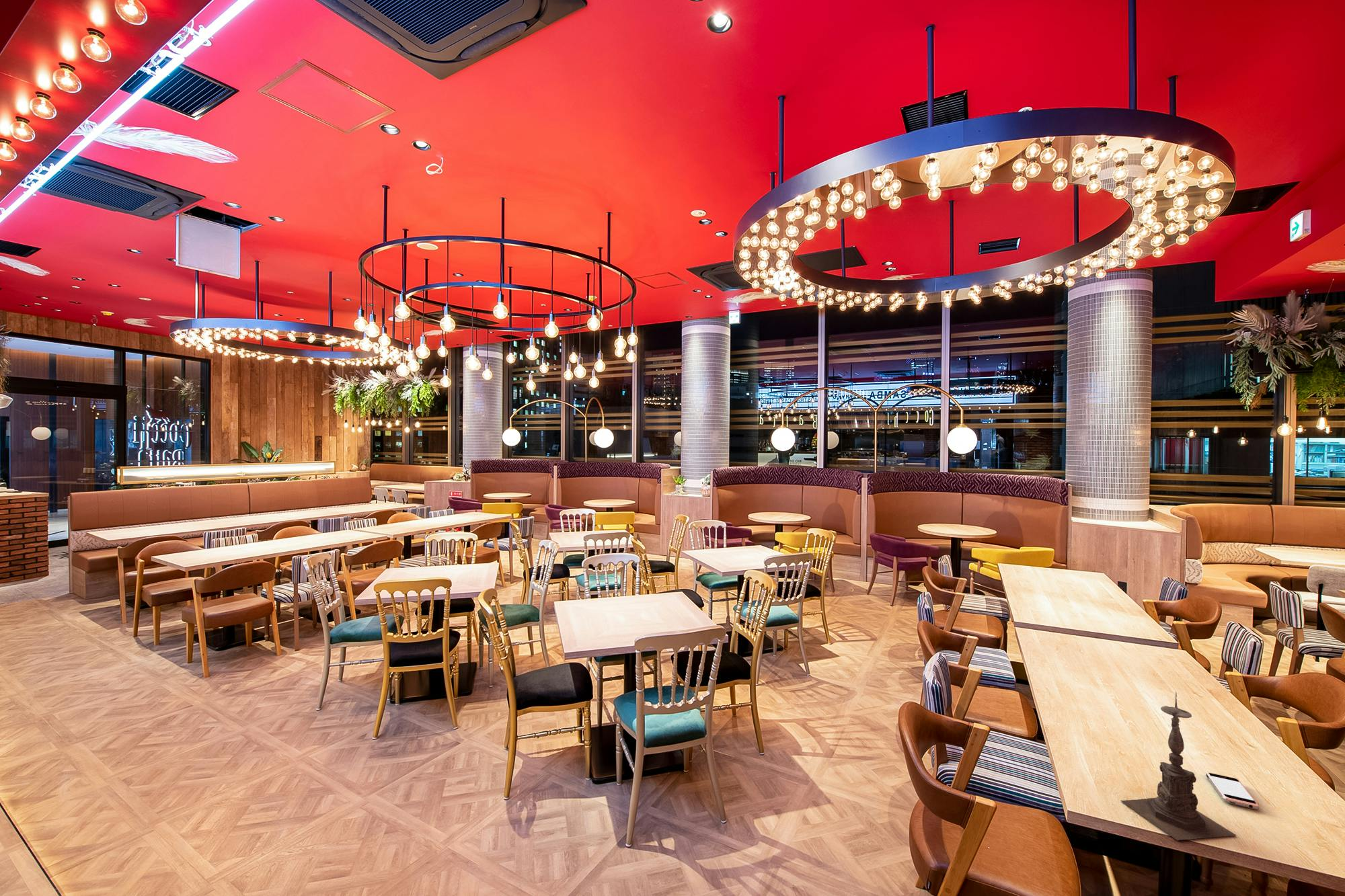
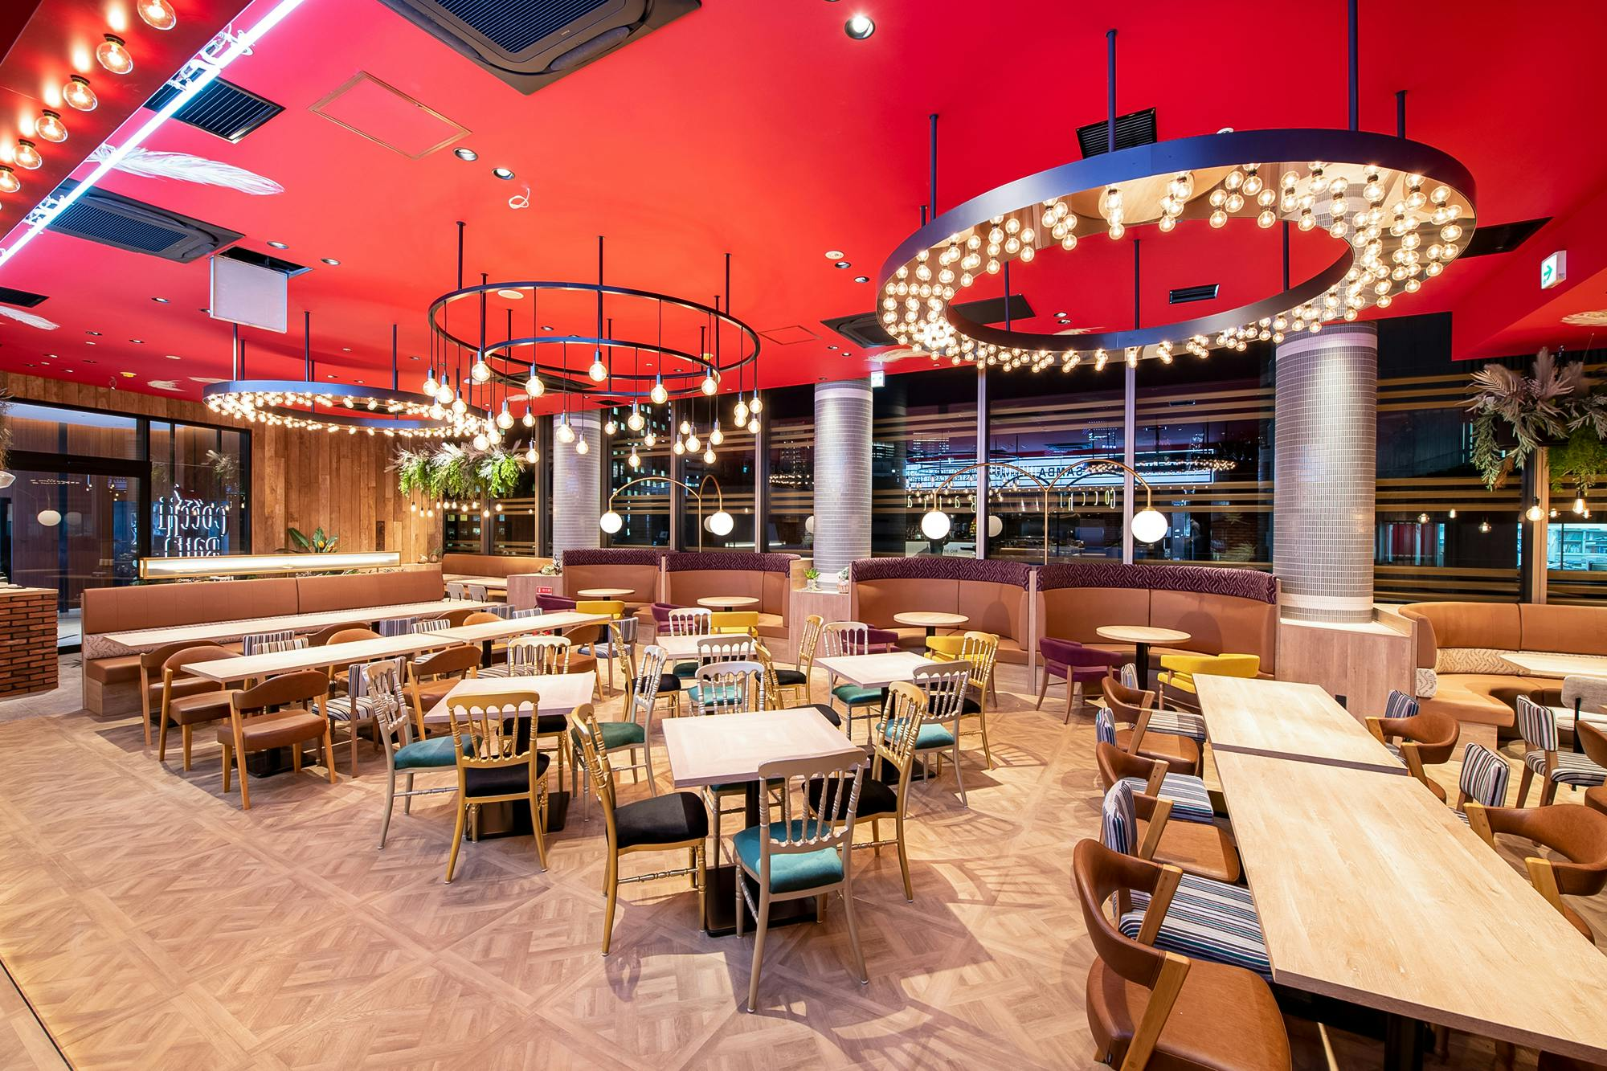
- candle holder (1176, 756)
- smartphone (1231, 790)
